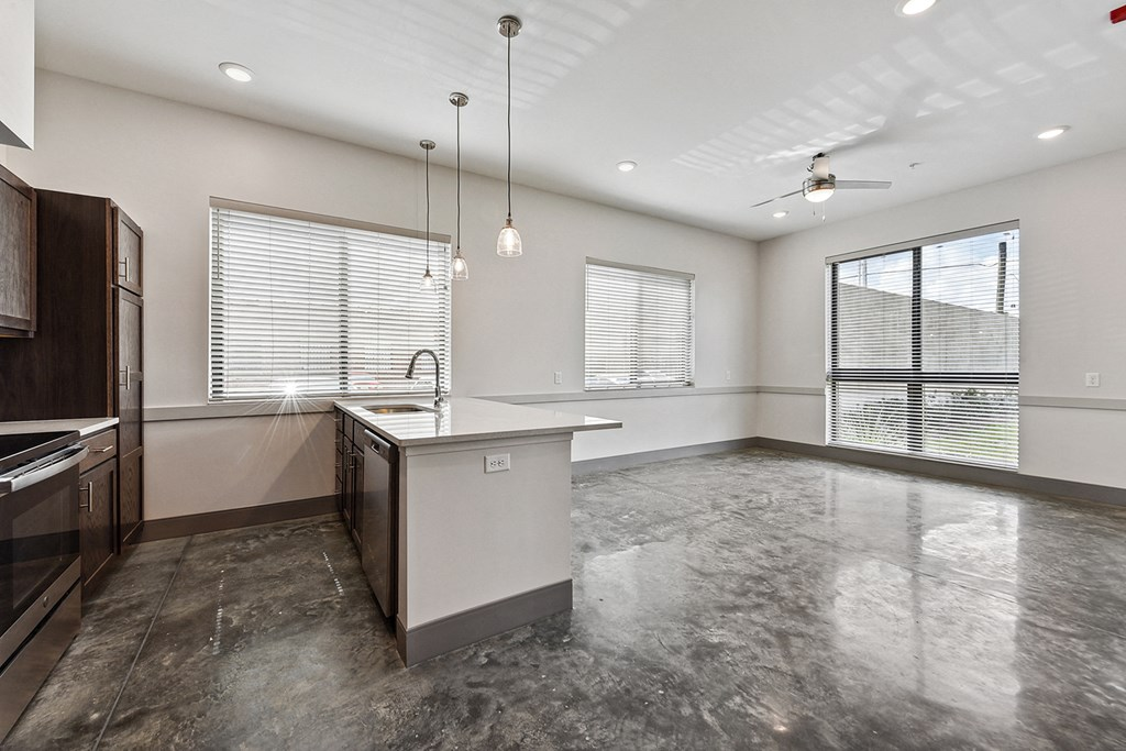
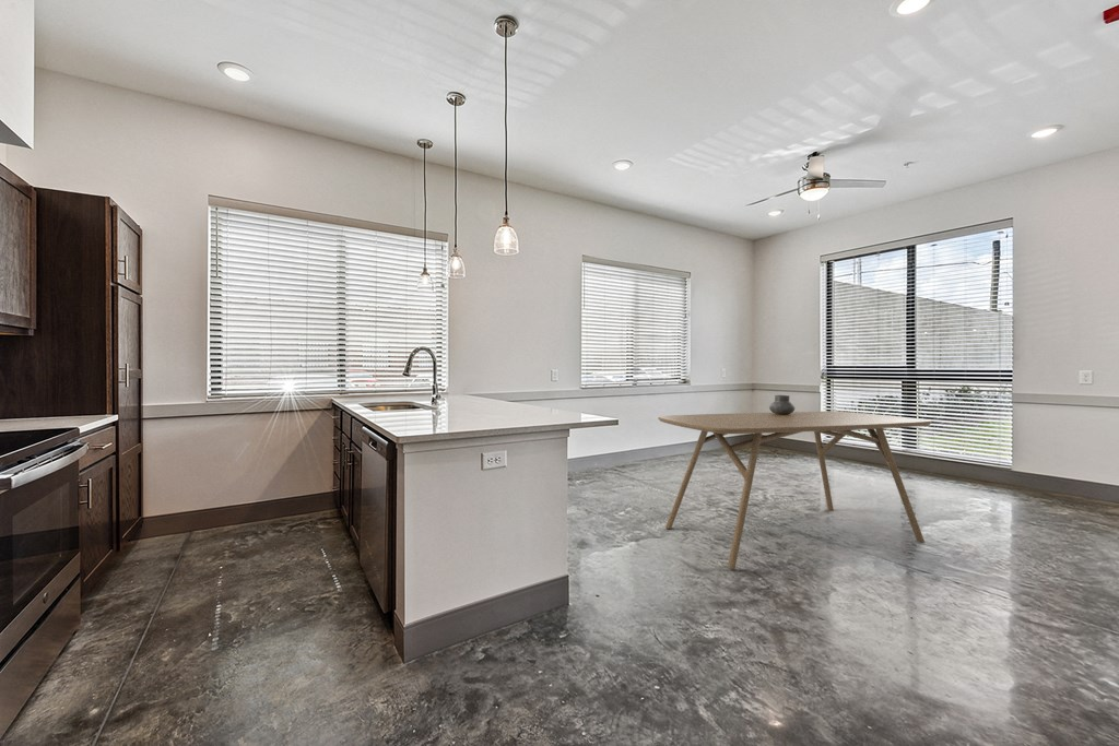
+ vase (781, 404)
+ dining table (821, 471)
